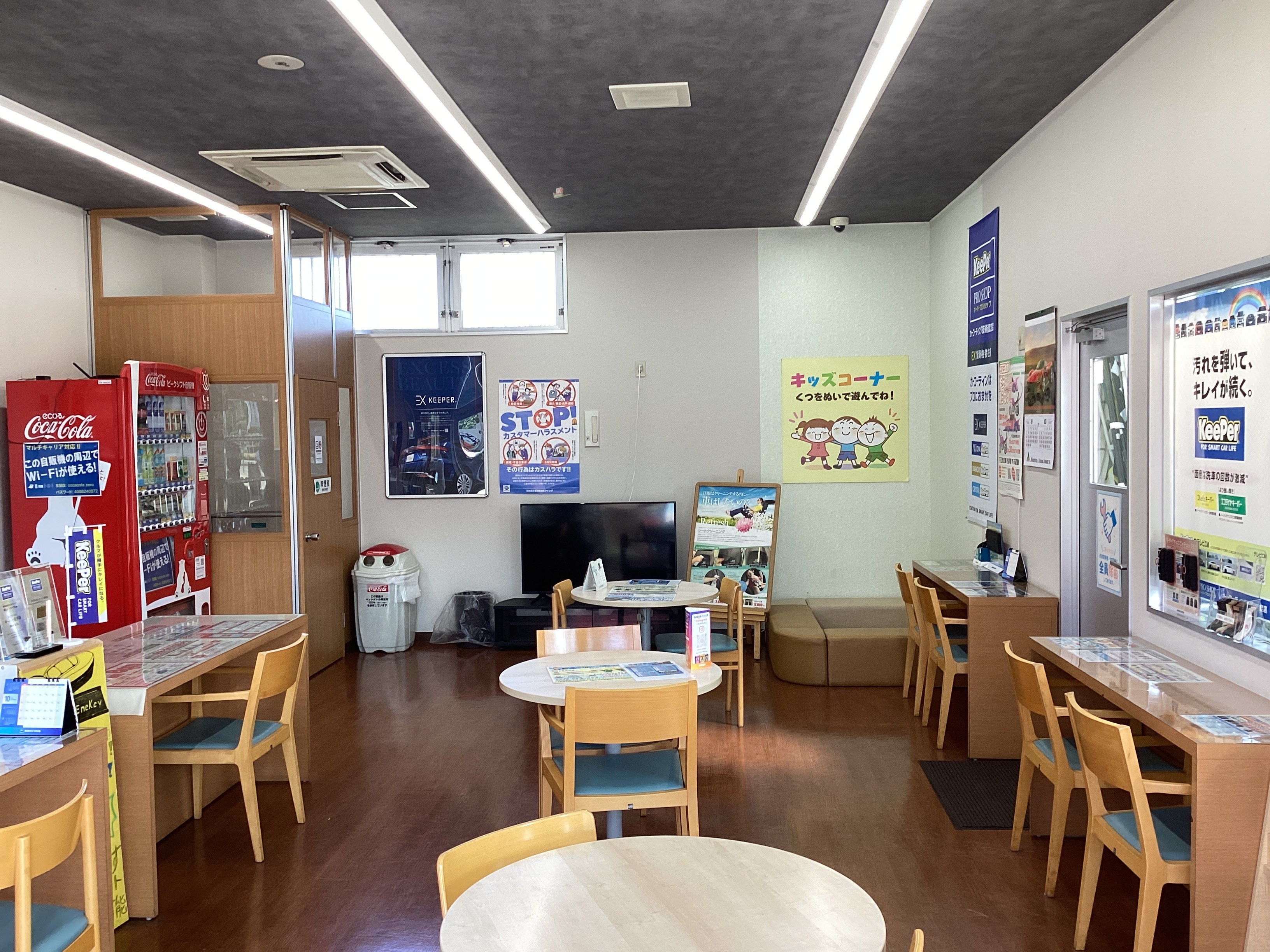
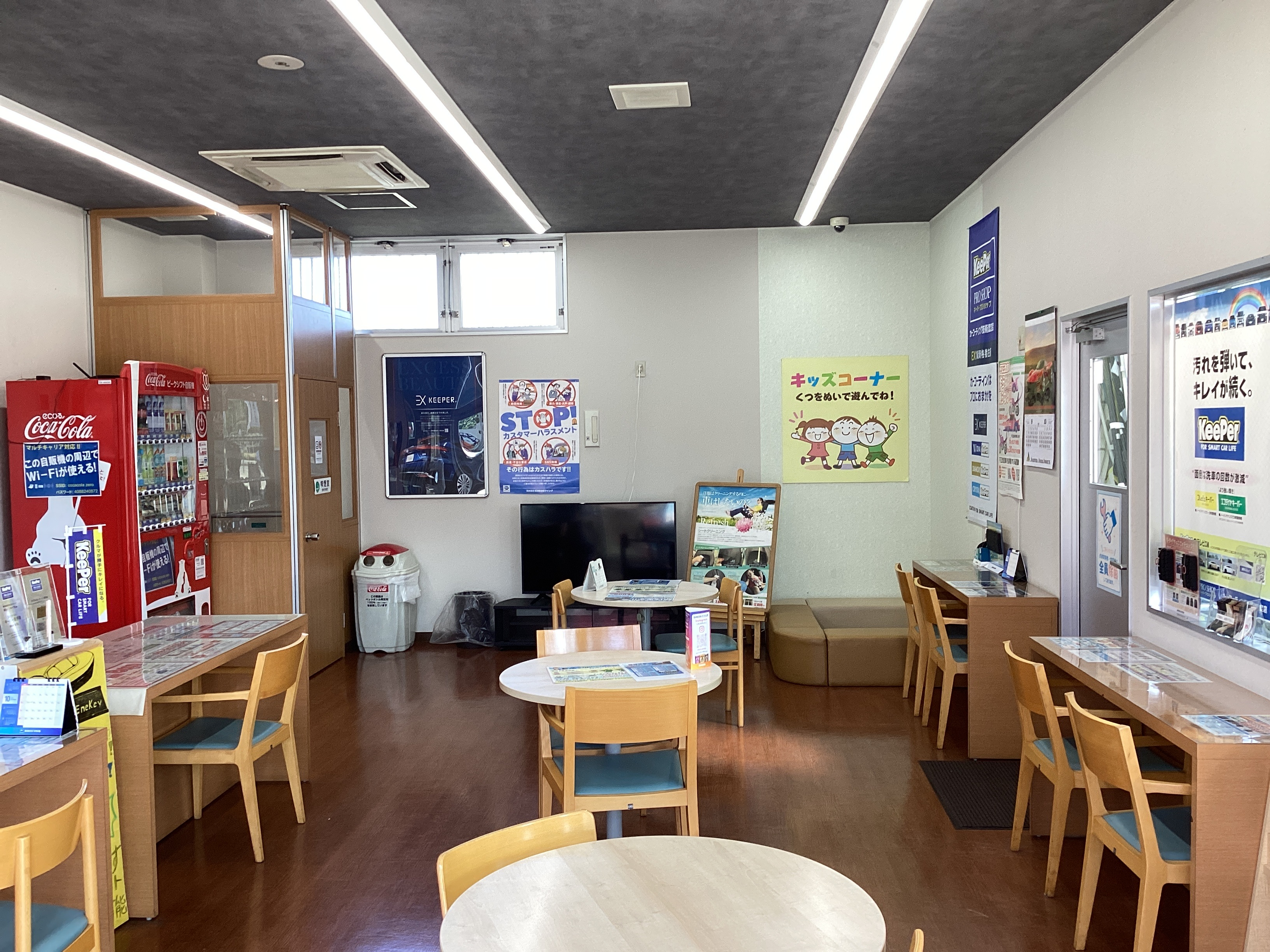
- tape dispenser (562, 192)
